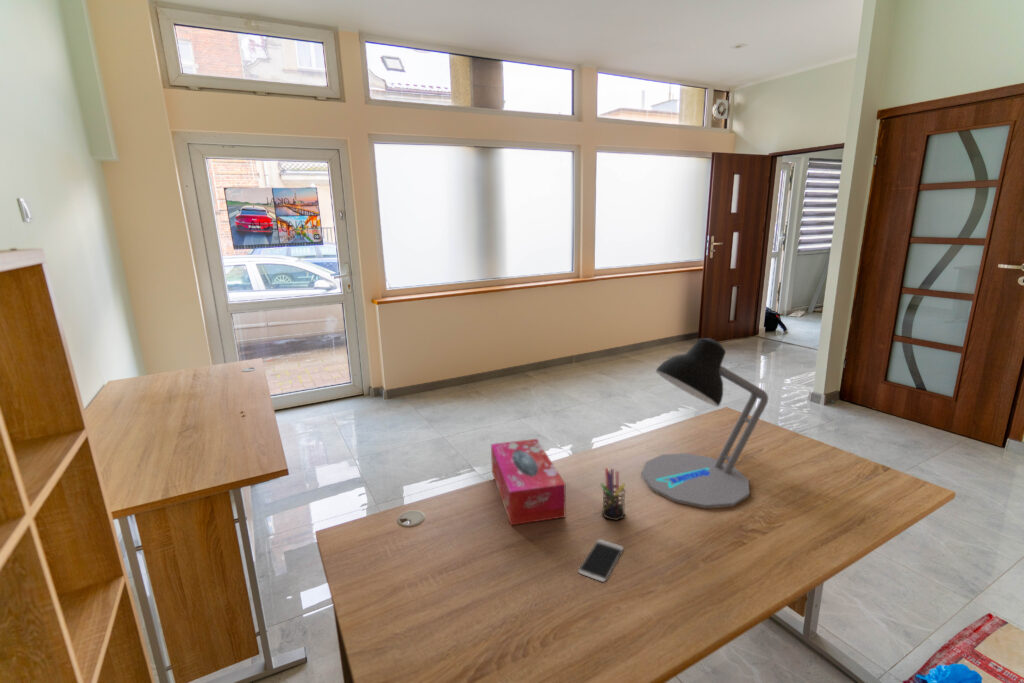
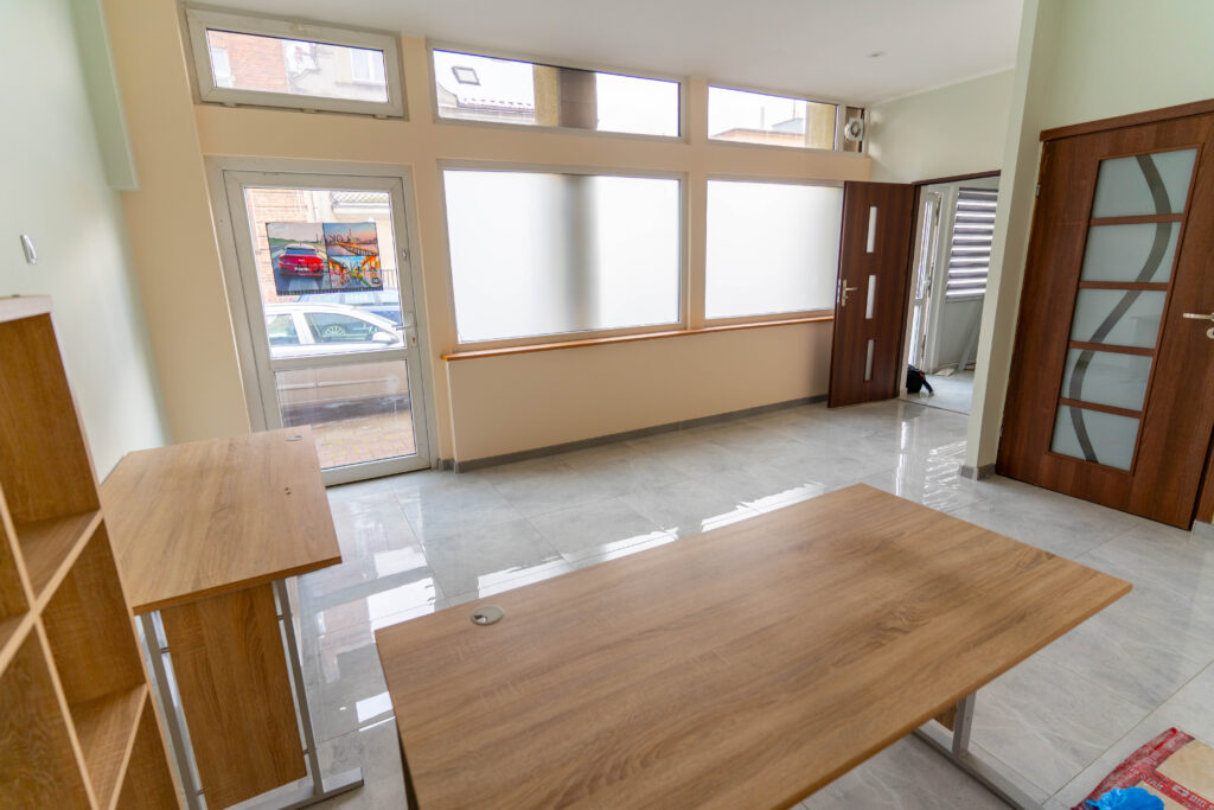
- desk lamp (713, 405)
- pen holder (611, 493)
- tissue box (525, 477)
- smartphone (601, 559)
